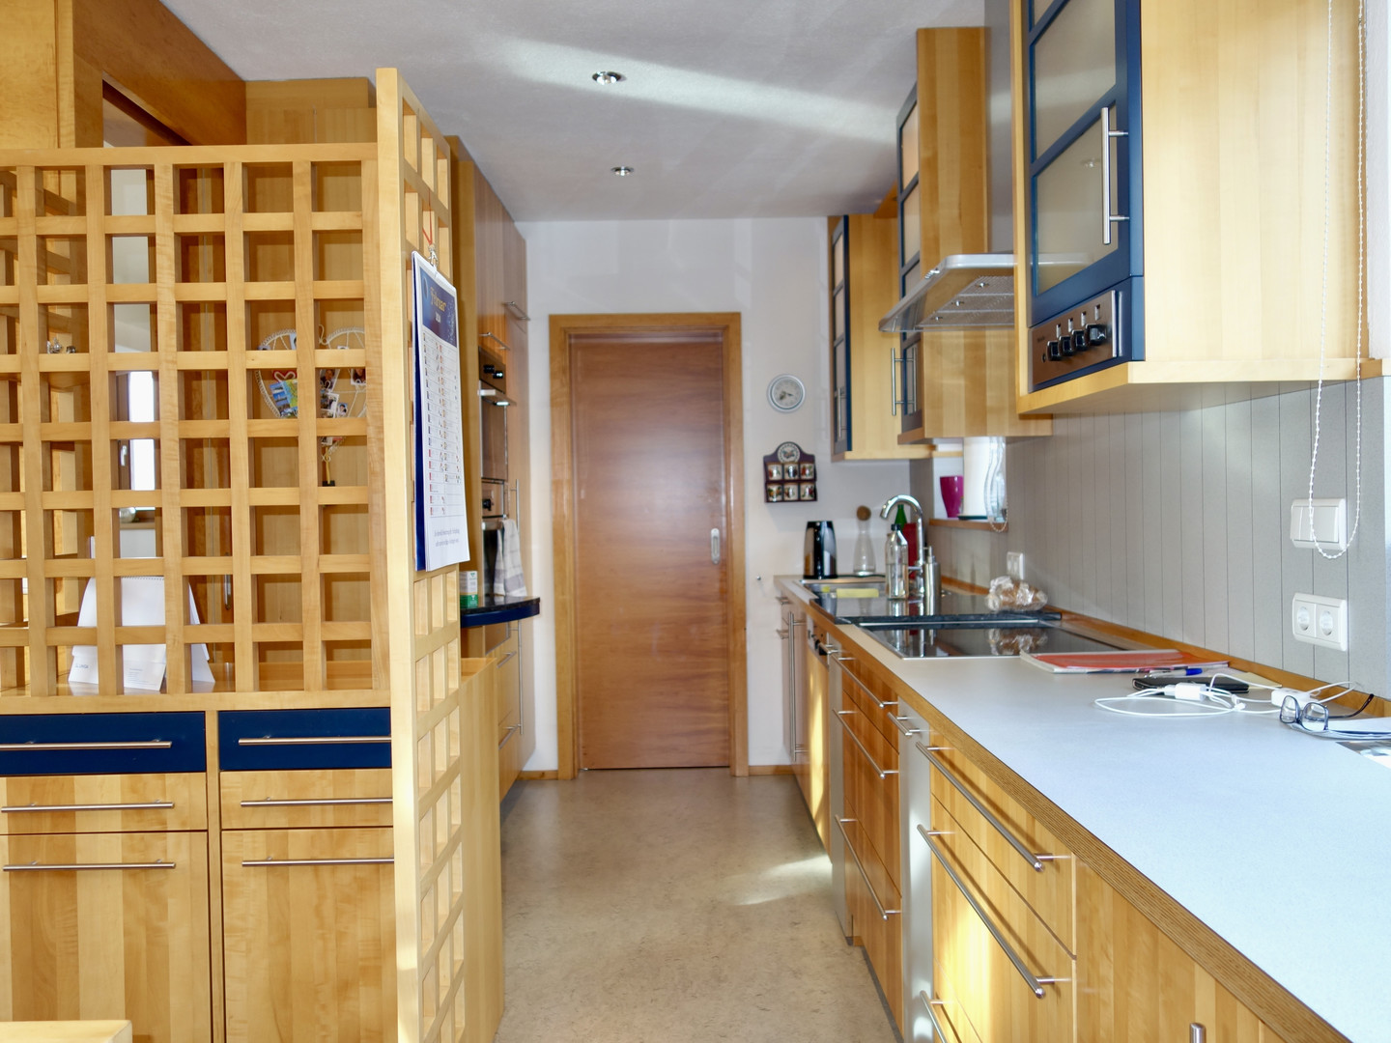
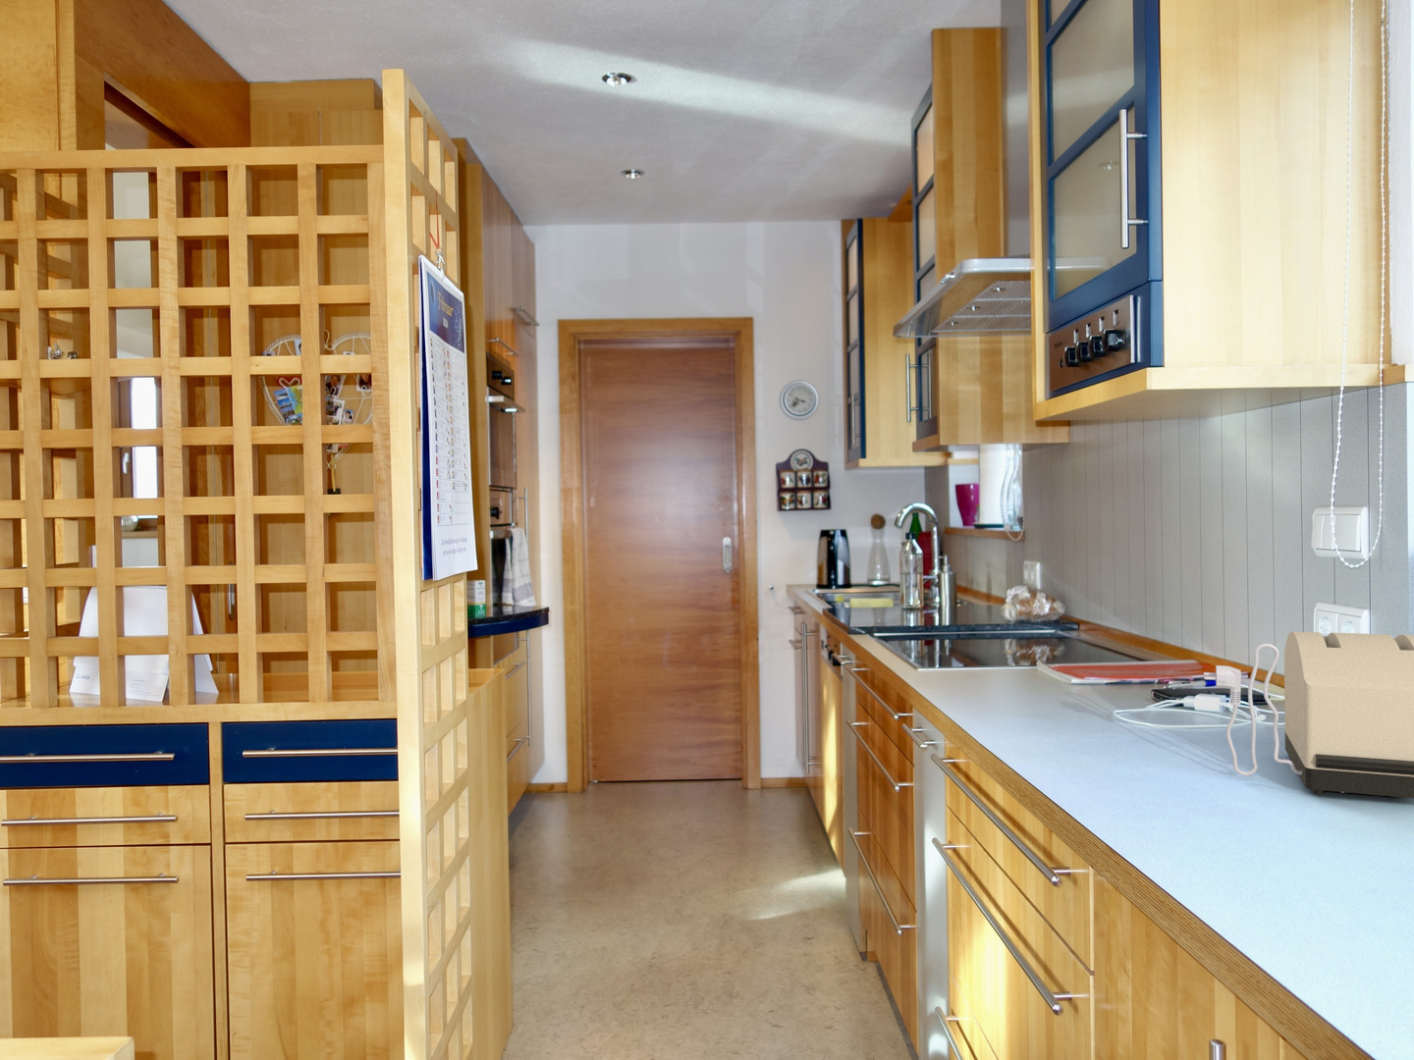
+ toaster (1315, 704)
